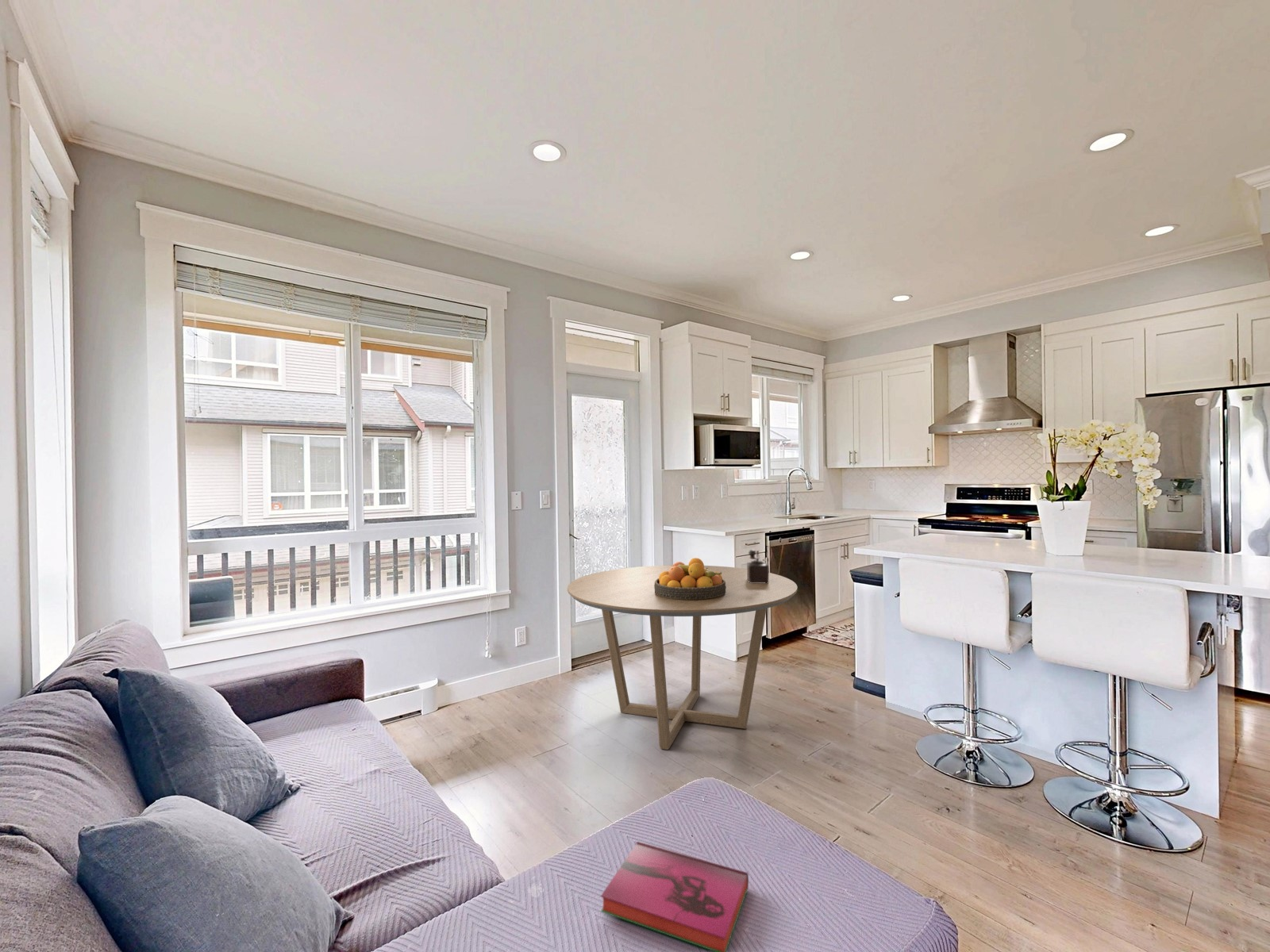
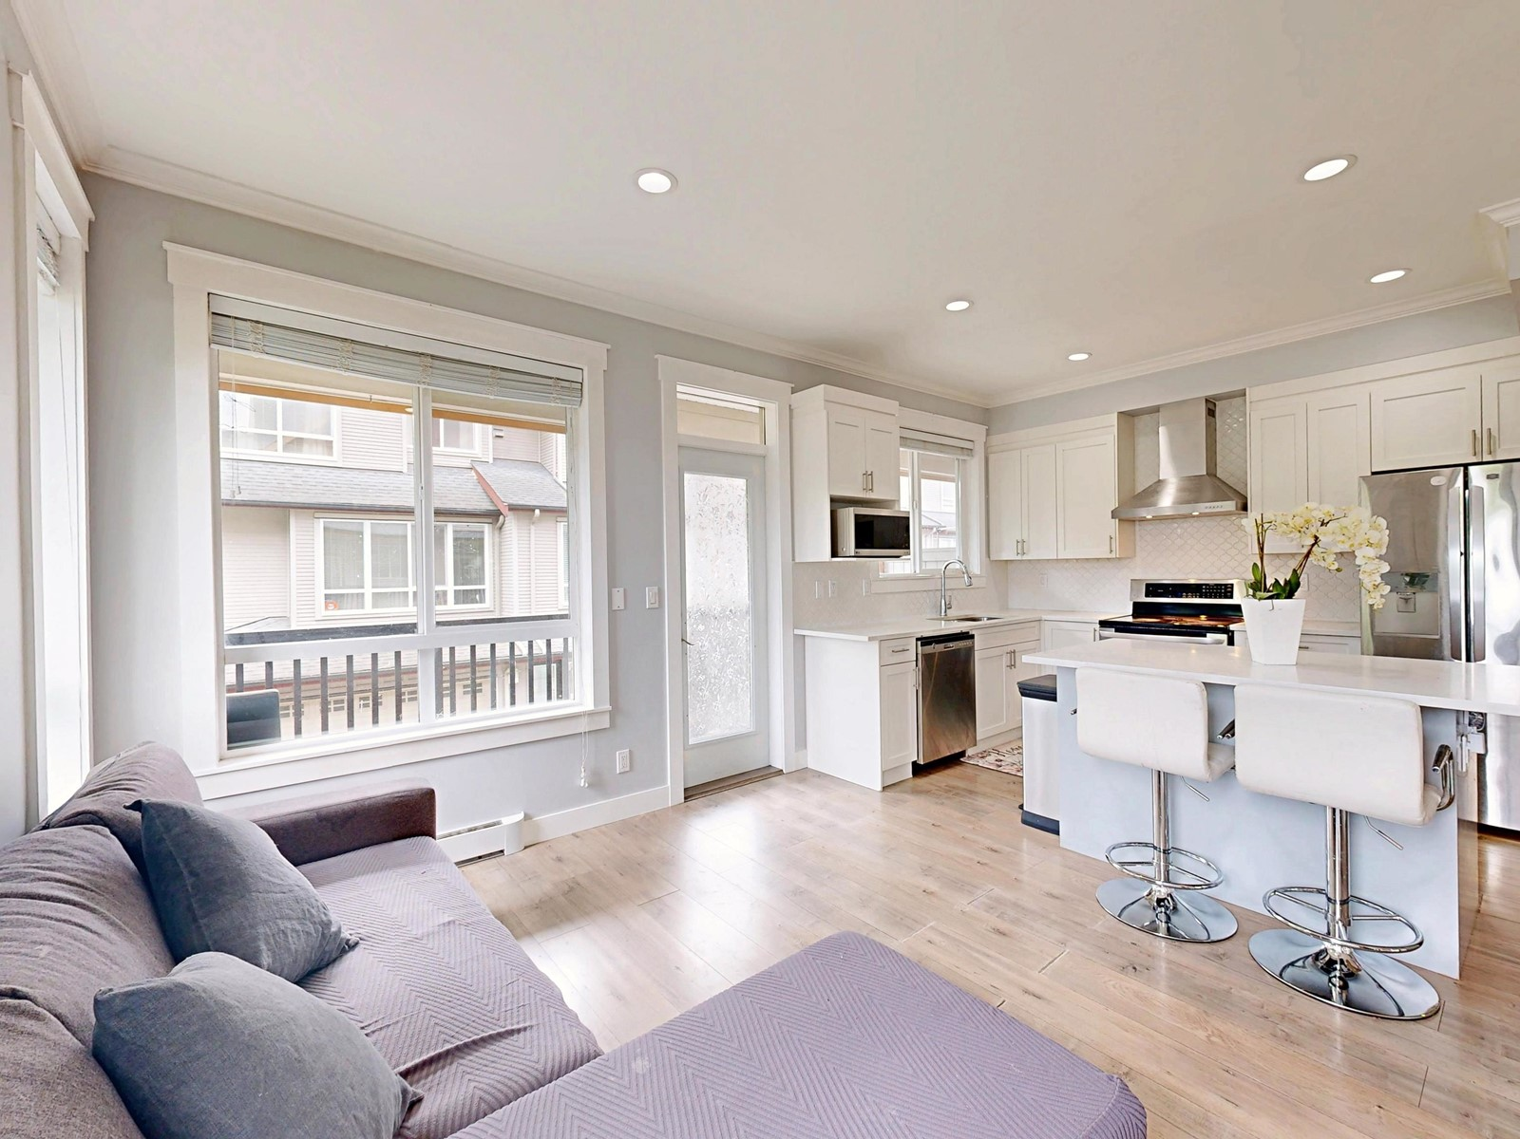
- dining table (692, 651)
- hardback book (676, 891)
- fruit bowl (689, 576)
- pepper mill (757, 565)
